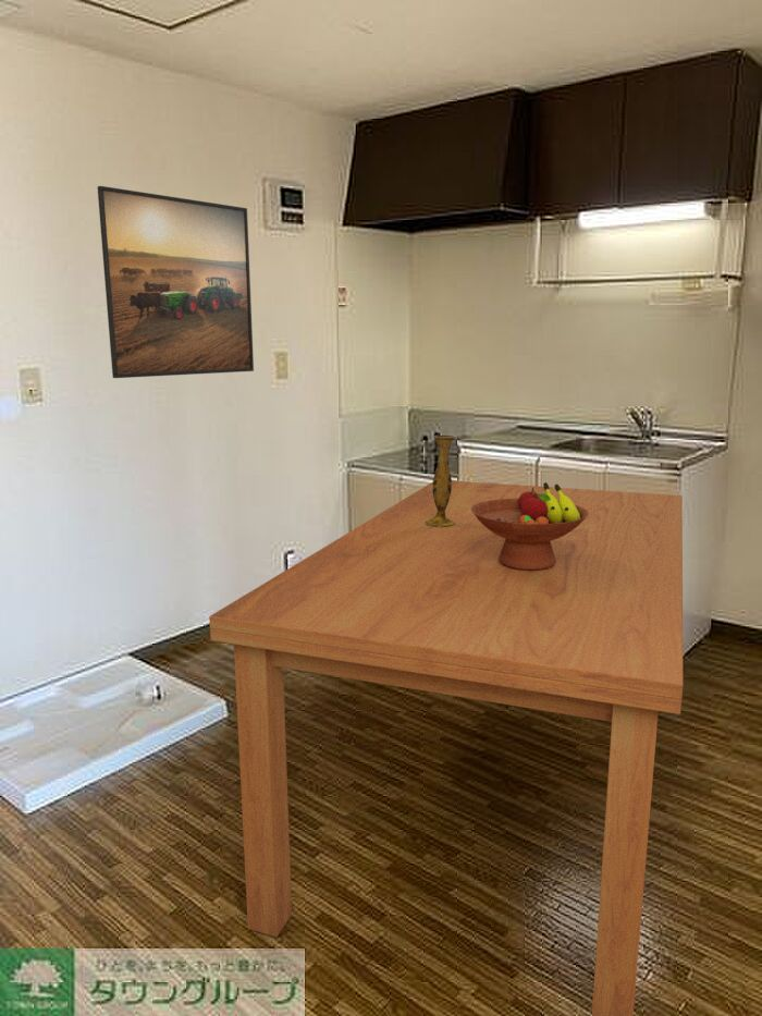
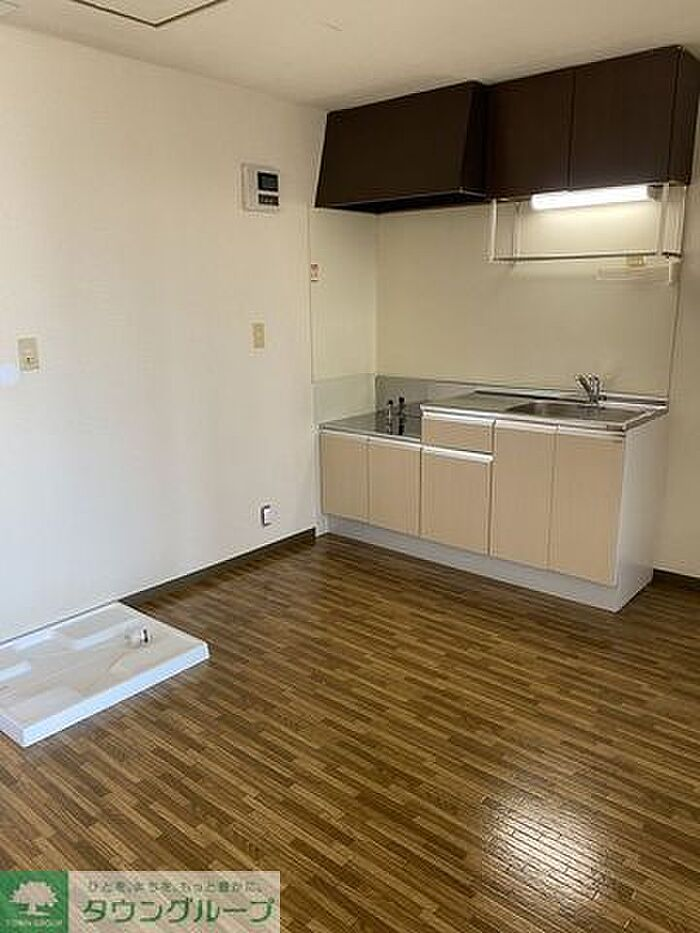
- fruit bowl (528, 525)
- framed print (183, 287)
- dining table (504, 668)
- vase (441, 479)
